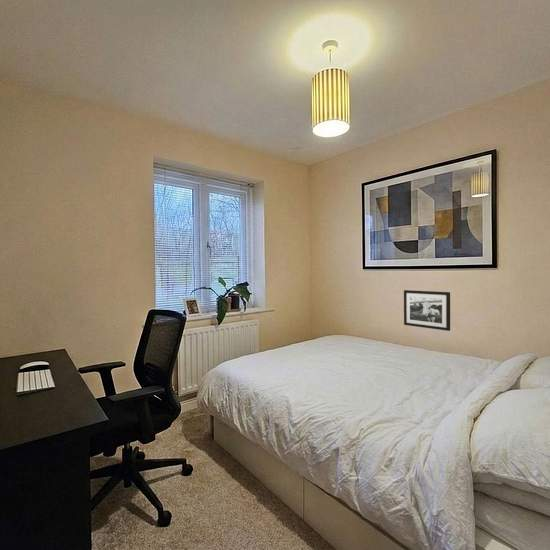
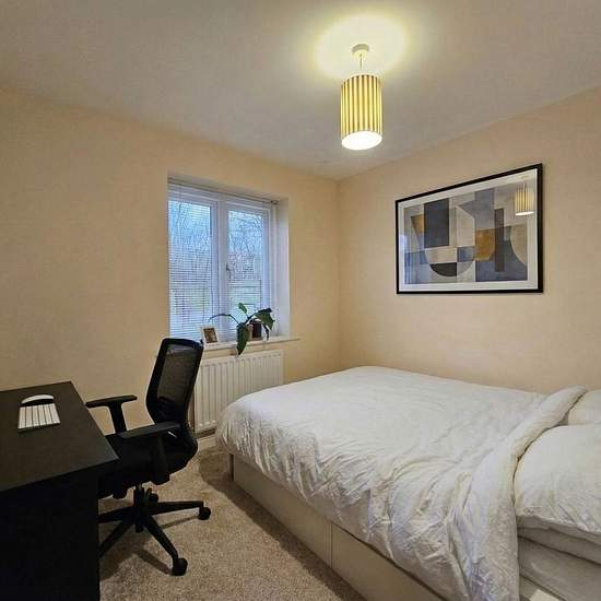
- picture frame (425, 309)
